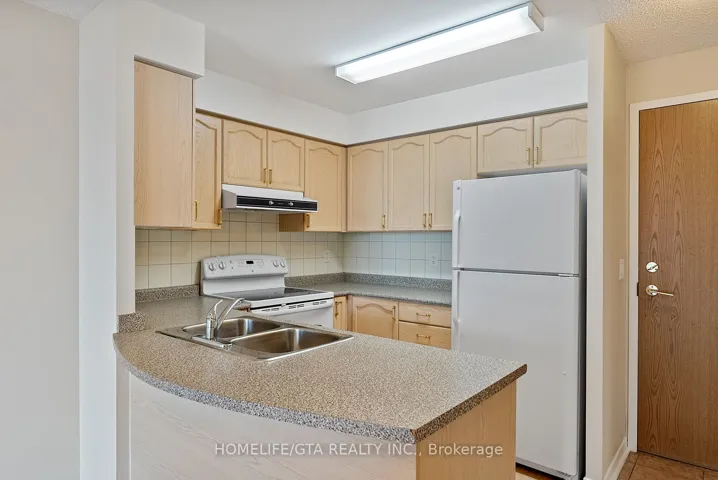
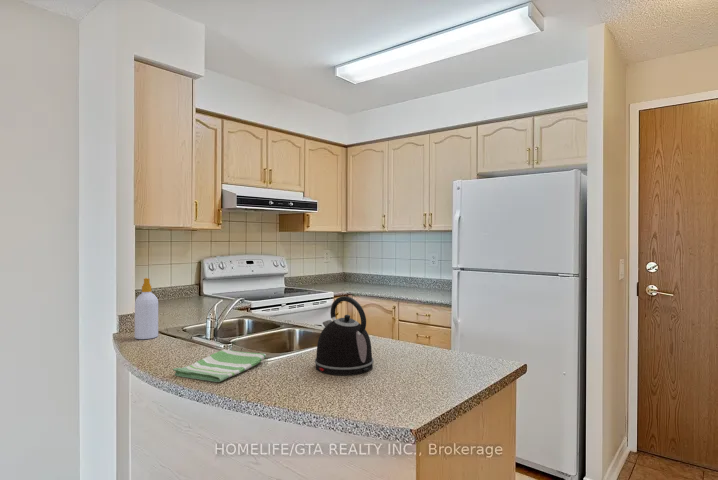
+ soap bottle (146, 307)
+ dish towel (222, 363)
+ kettle (344, 331)
